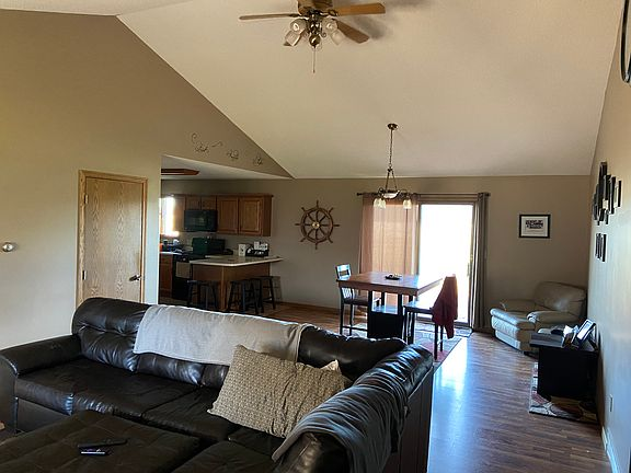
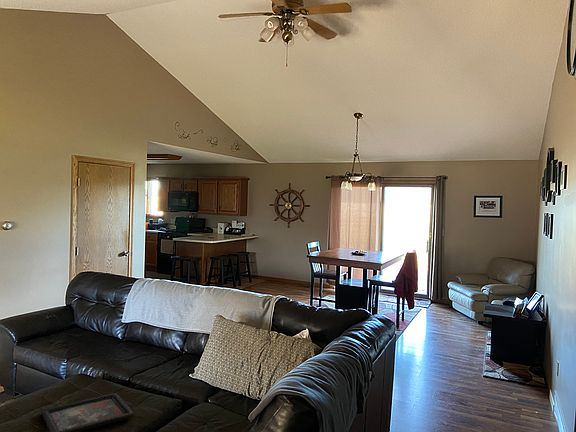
+ decorative tray (87, 413)
